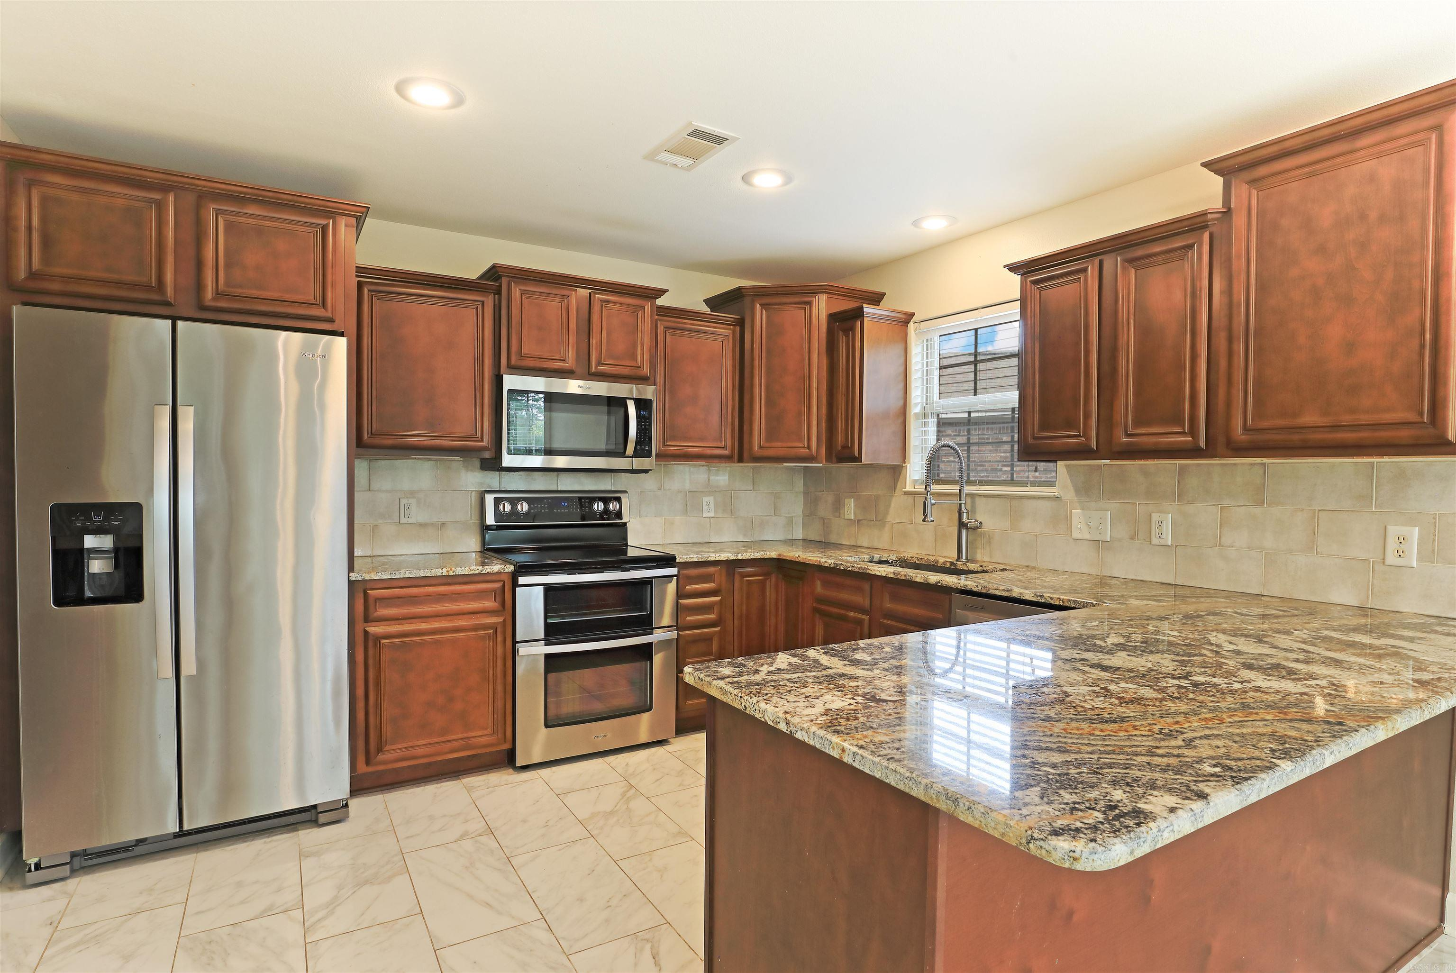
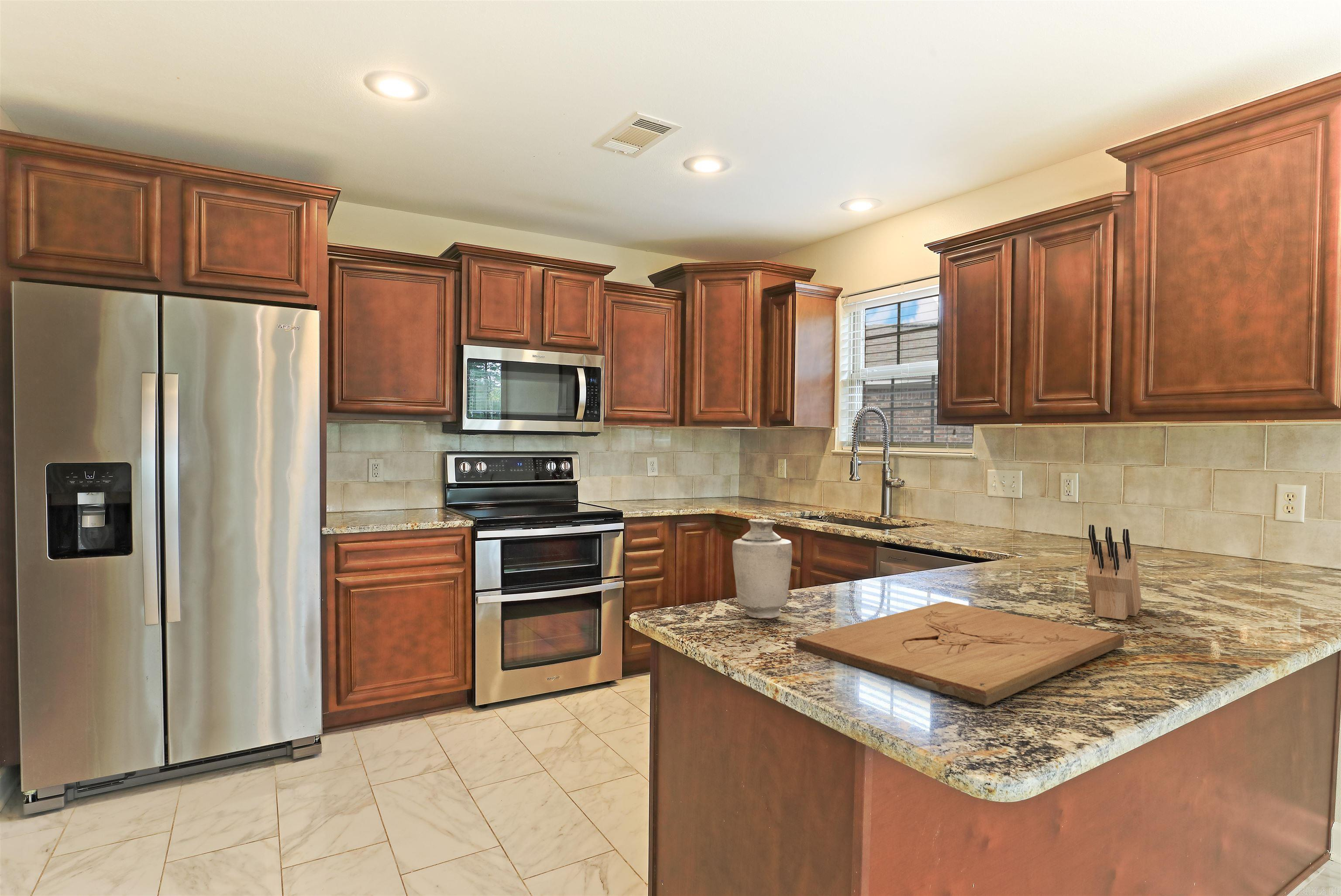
+ vase (762, 567)
+ knife block (1114, 567)
+ cutting board (961, 641)
